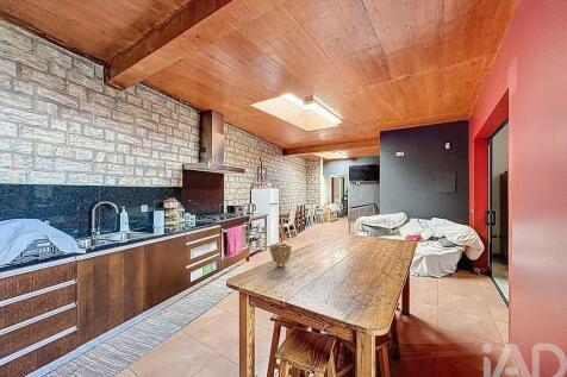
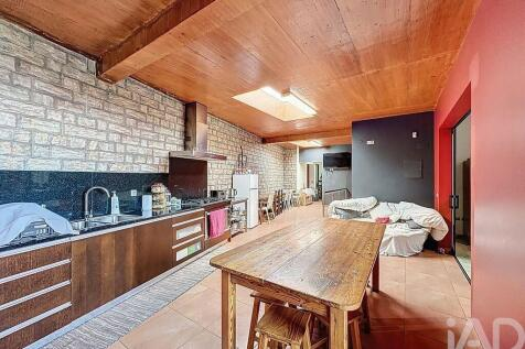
- decorative bowl (280, 256)
